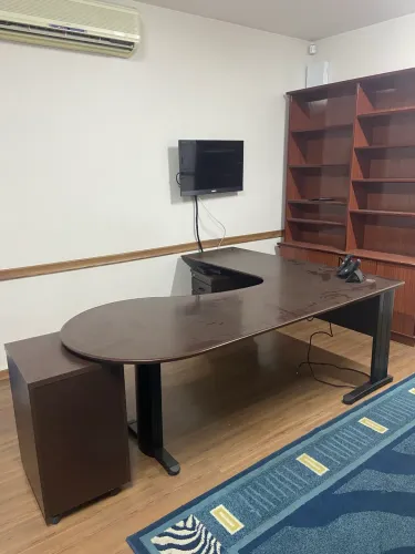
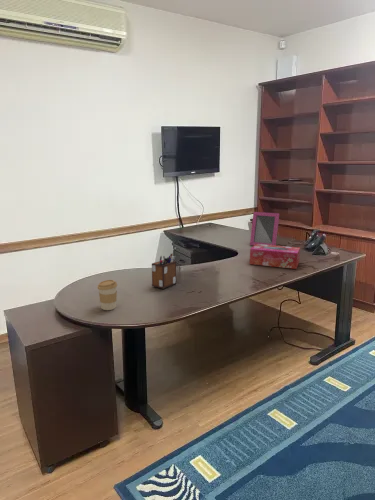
+ desk organizer (164, 269)
+ tissue box (274, 255)
+ picture frame (265, 229)
+ coffee cup (107, 294)
